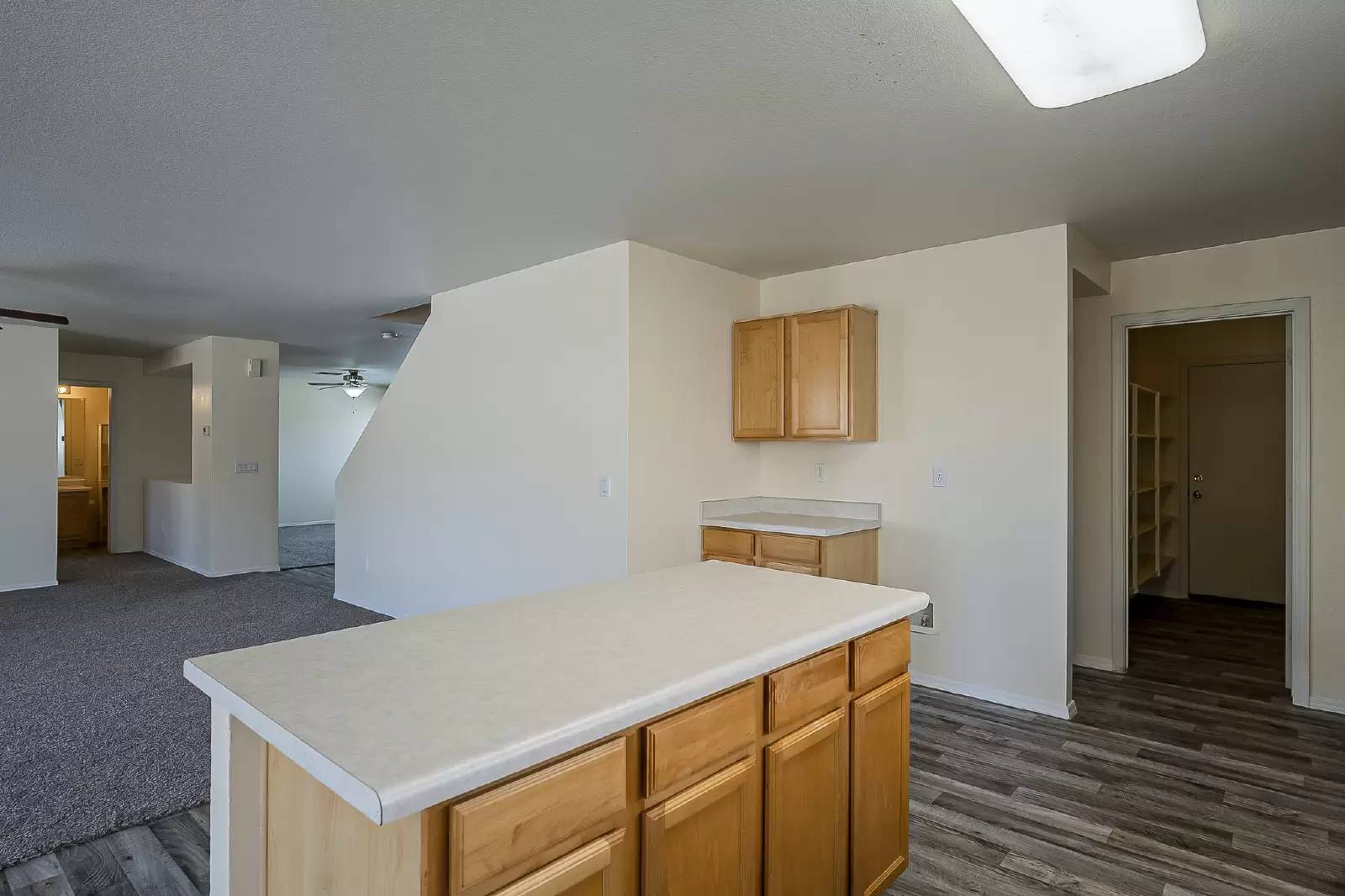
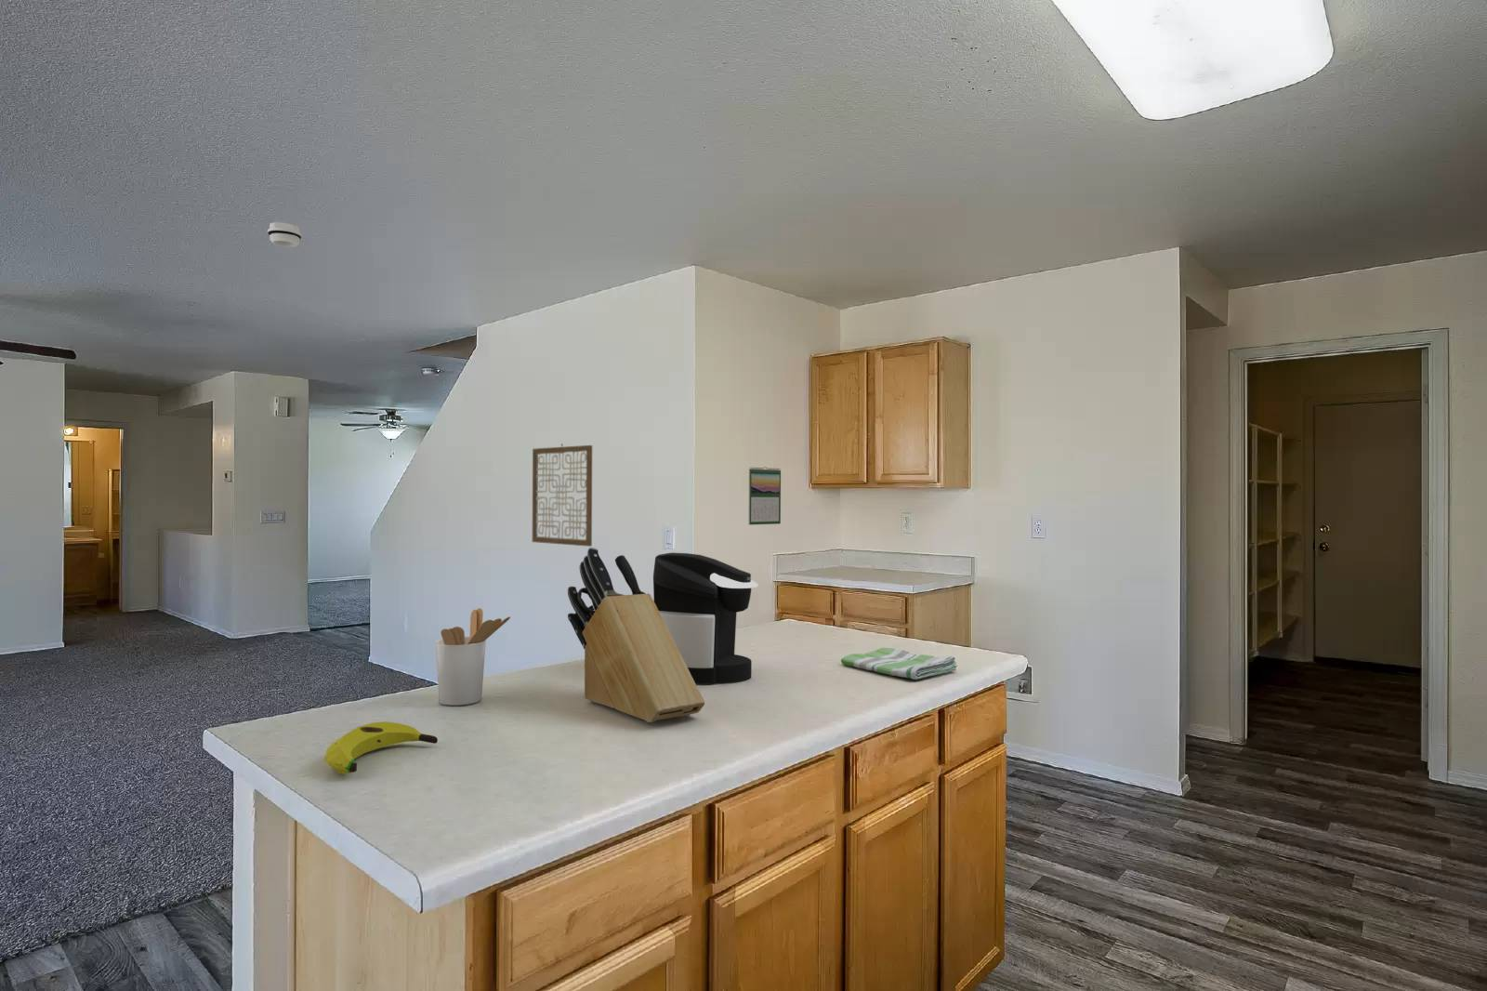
+ utensil holder (471, 656)
+ coffee maker (705, 614)
+ smoke detector (284, 234)
+ wall art (562, 492)
+ calendar (765, 496)
+ banana (381, 743)
+ dish towel (898, 660)
+ knife block (630, 627)
